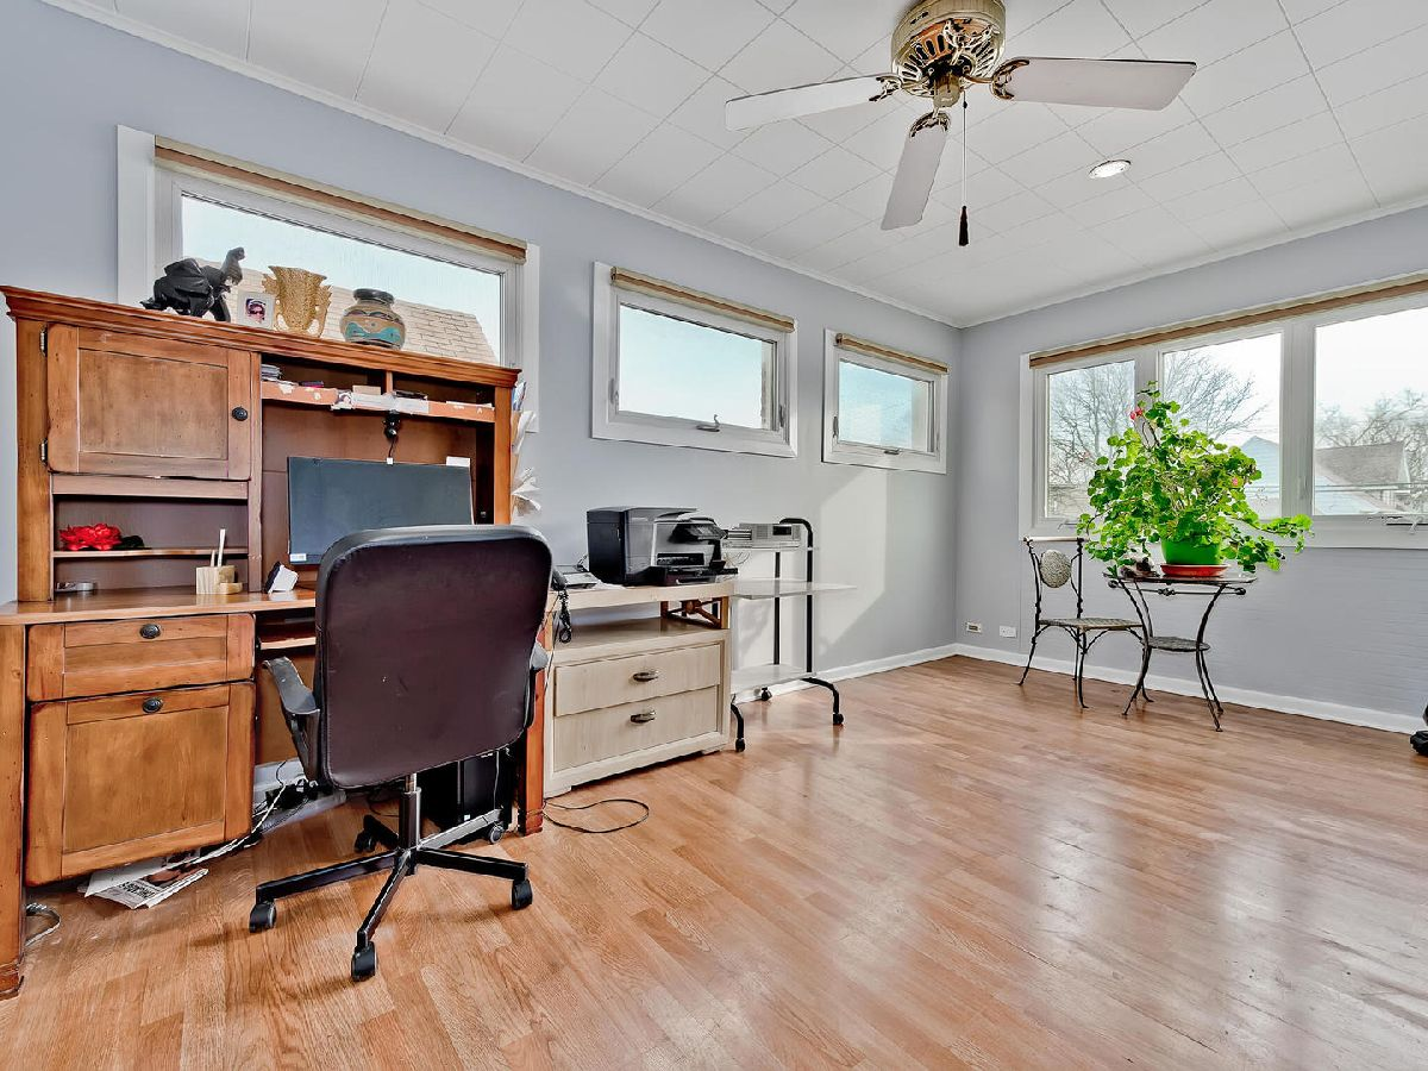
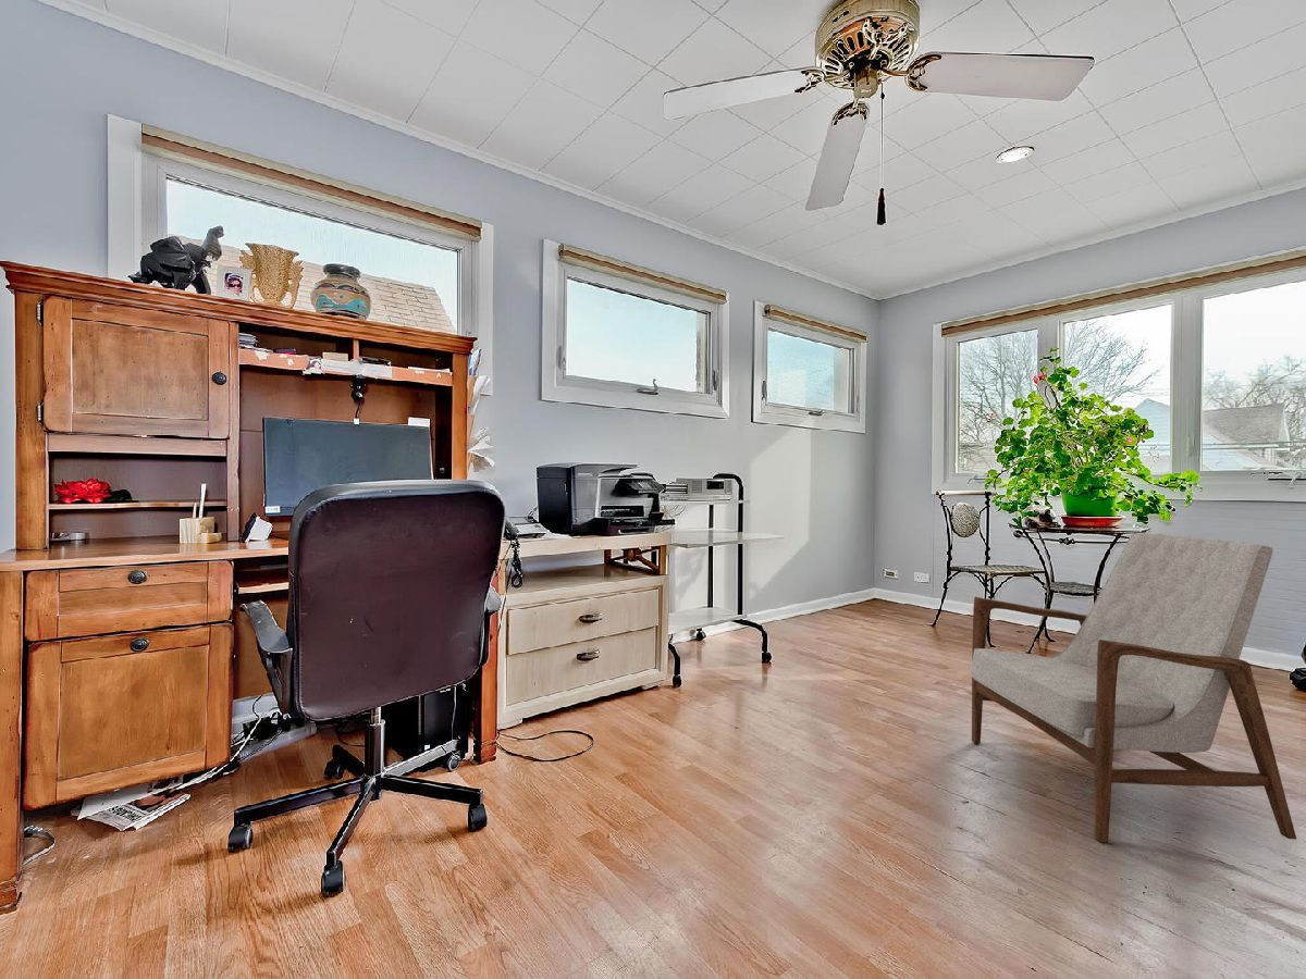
+ armchair (1109, 660)
